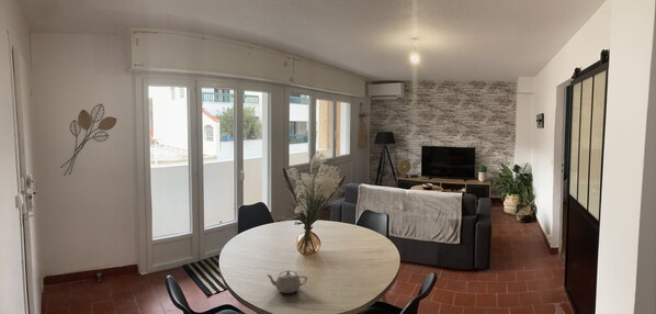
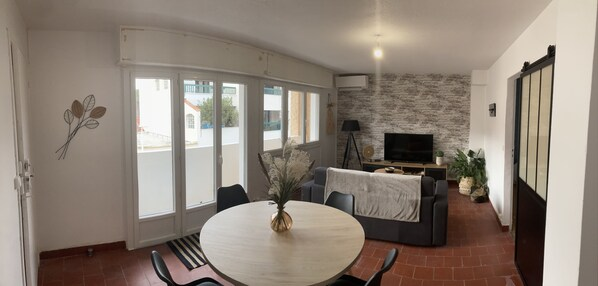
- teapot (286, 280)
